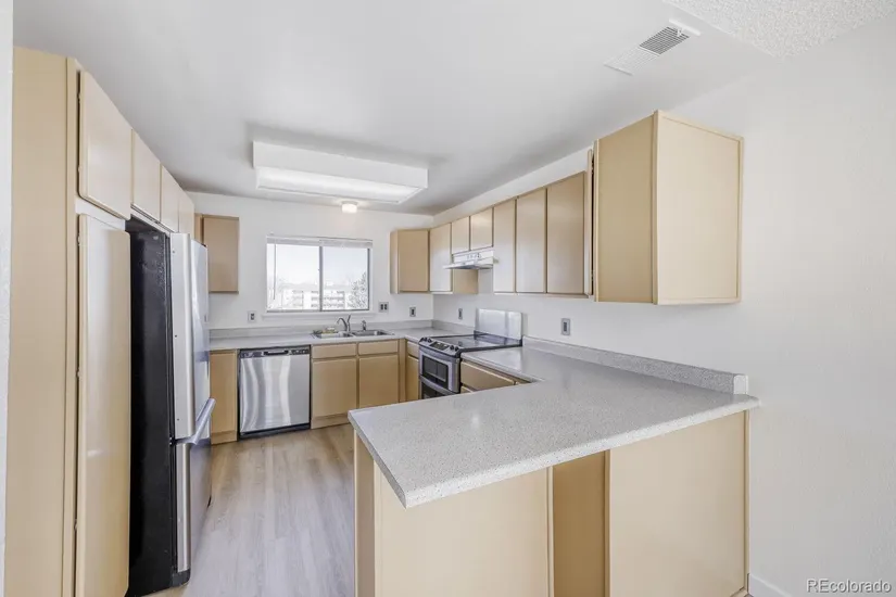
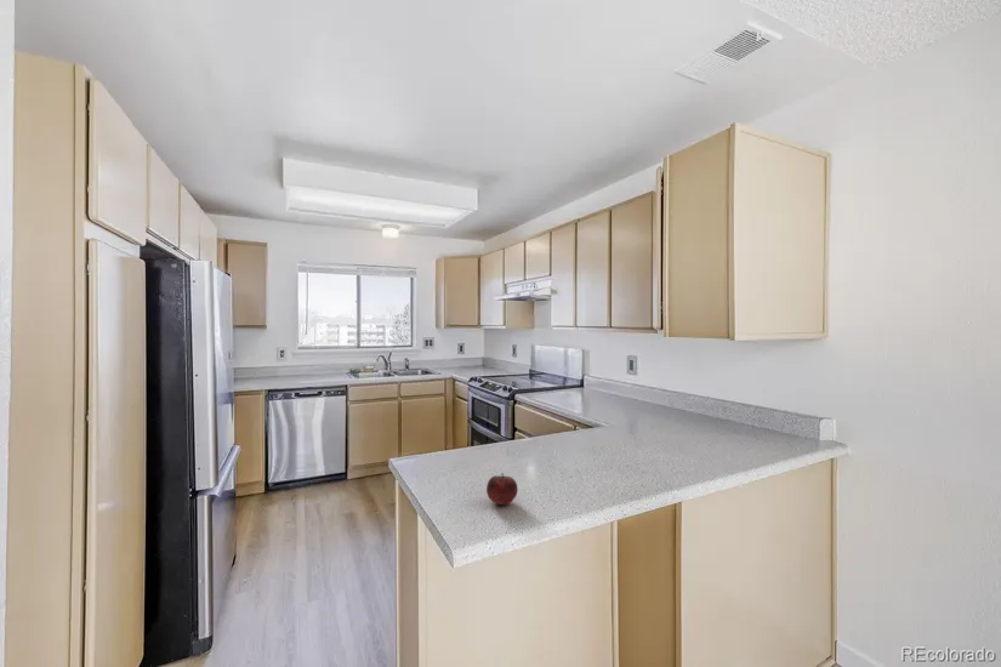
+ fruit (501, 488)
